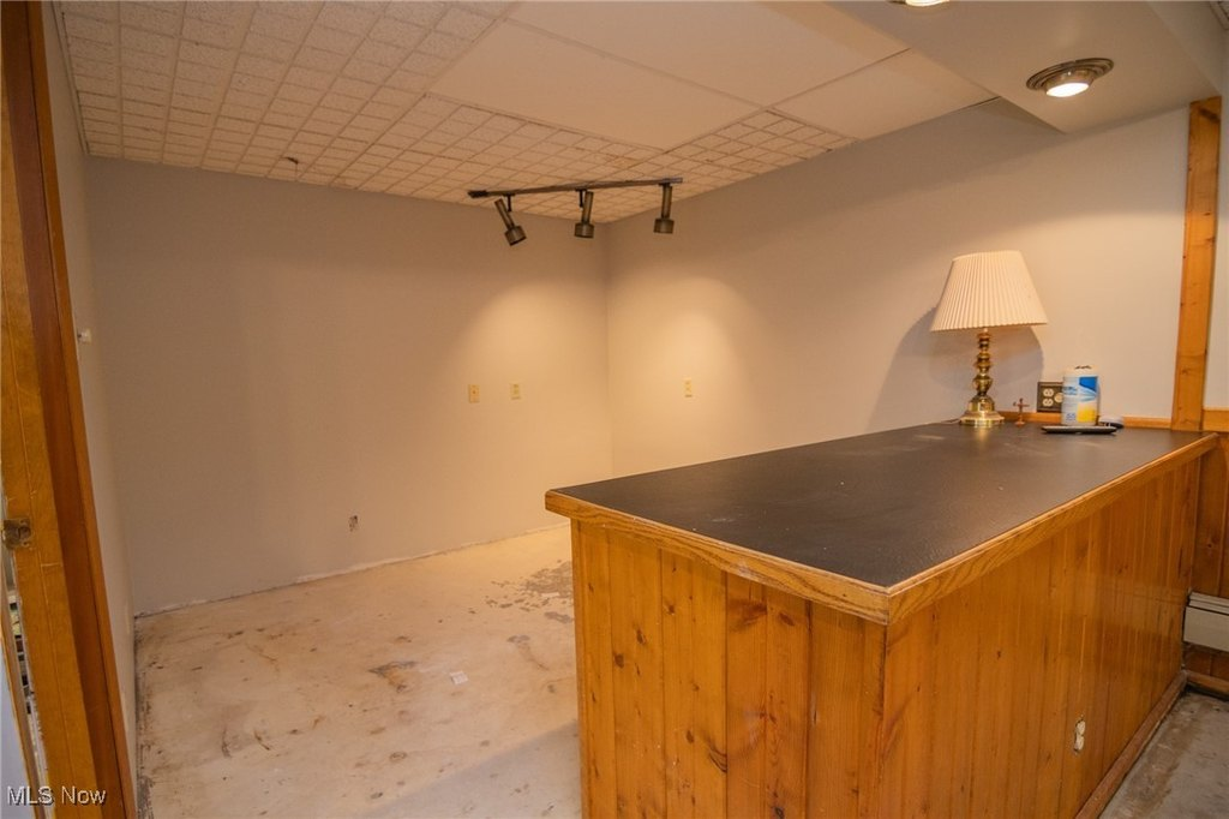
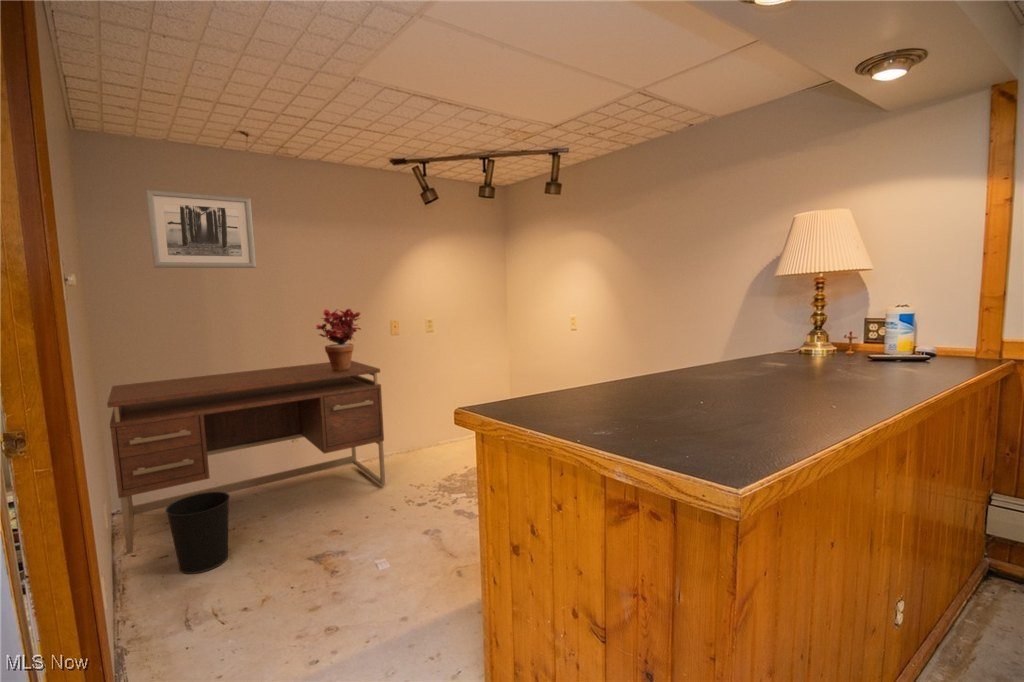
+ potted plant (339, 338)
+ desk (259, 439)
+ wastebasket (201, 532)
+ wall art (204, 231)
